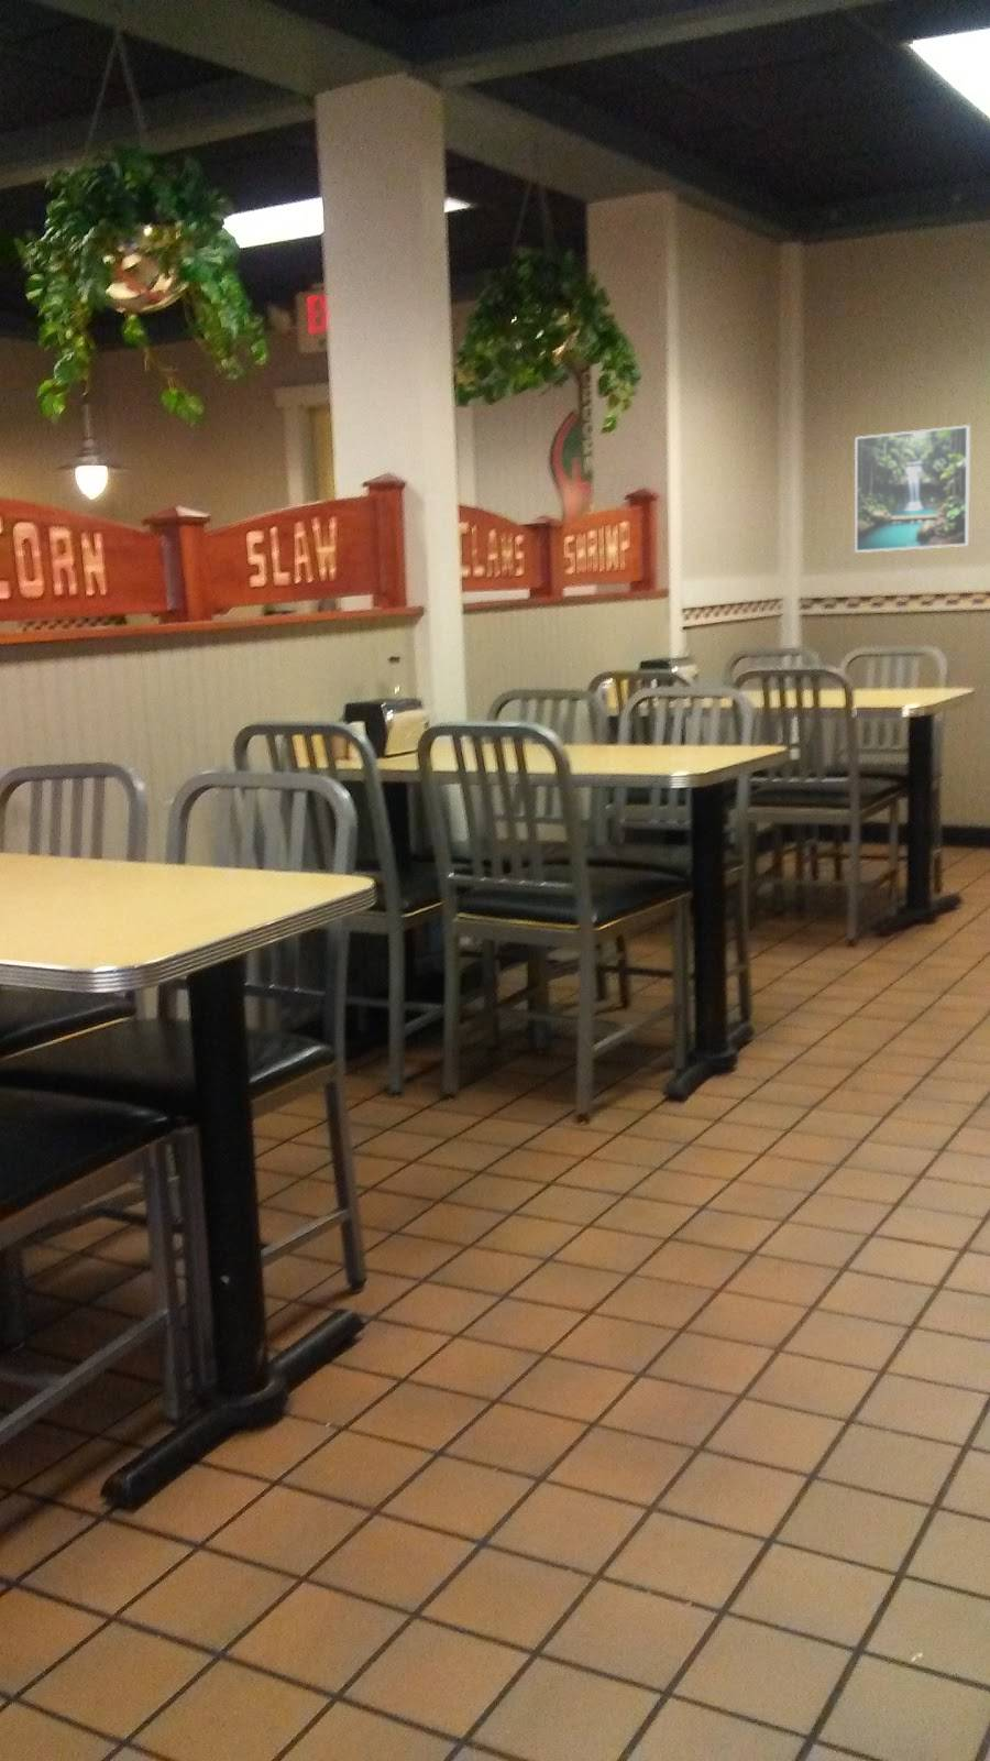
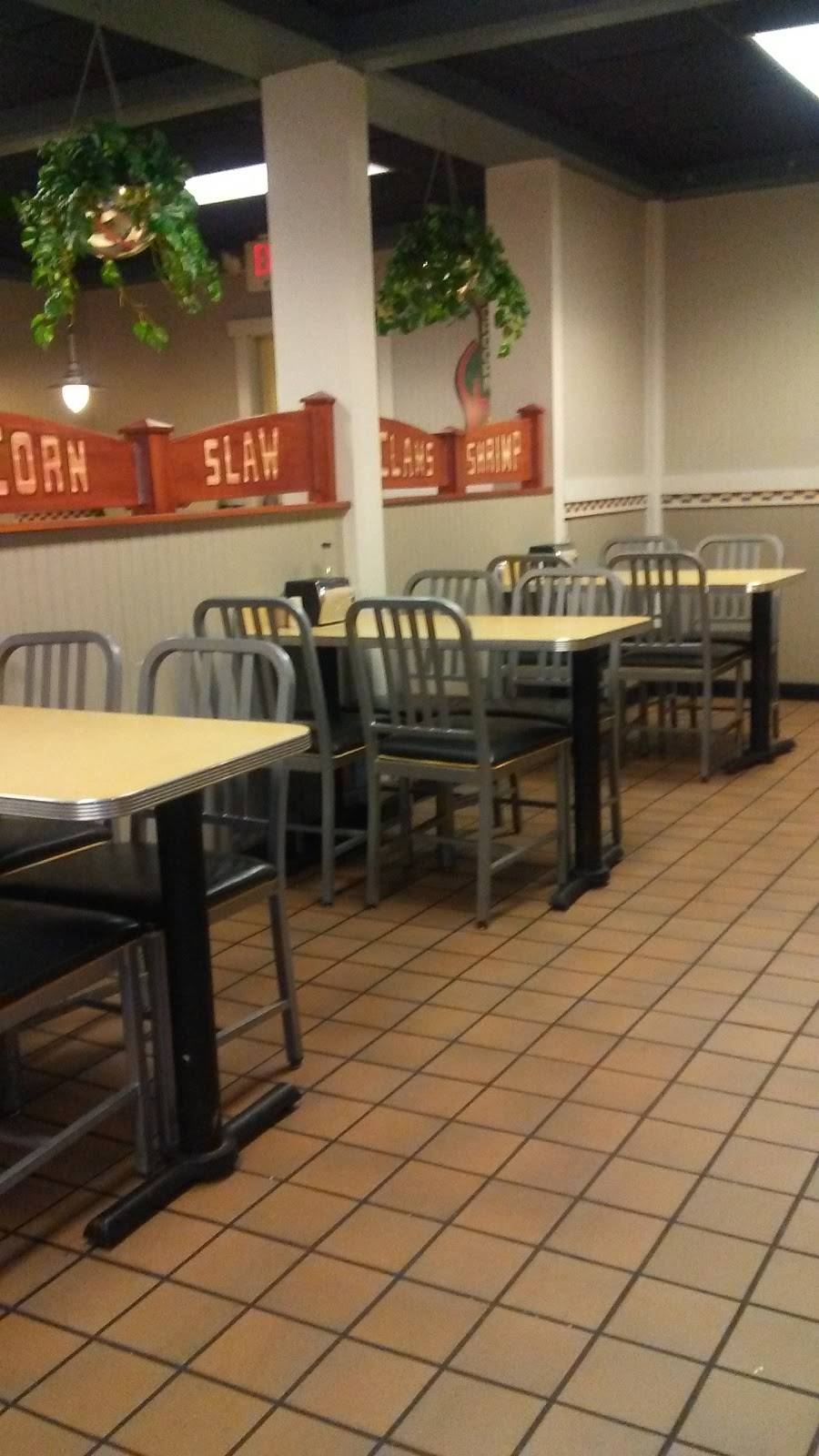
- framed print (910, 490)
